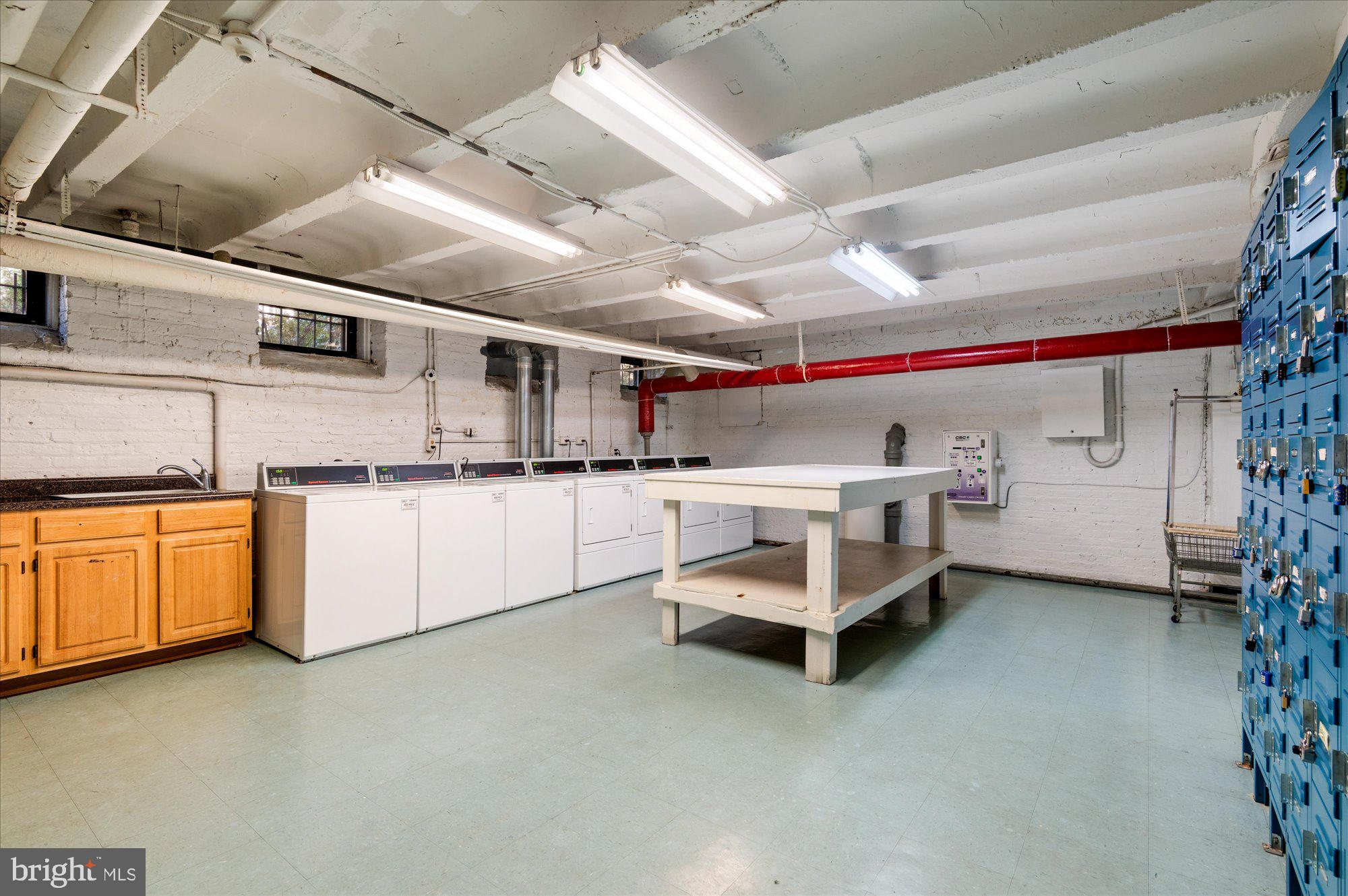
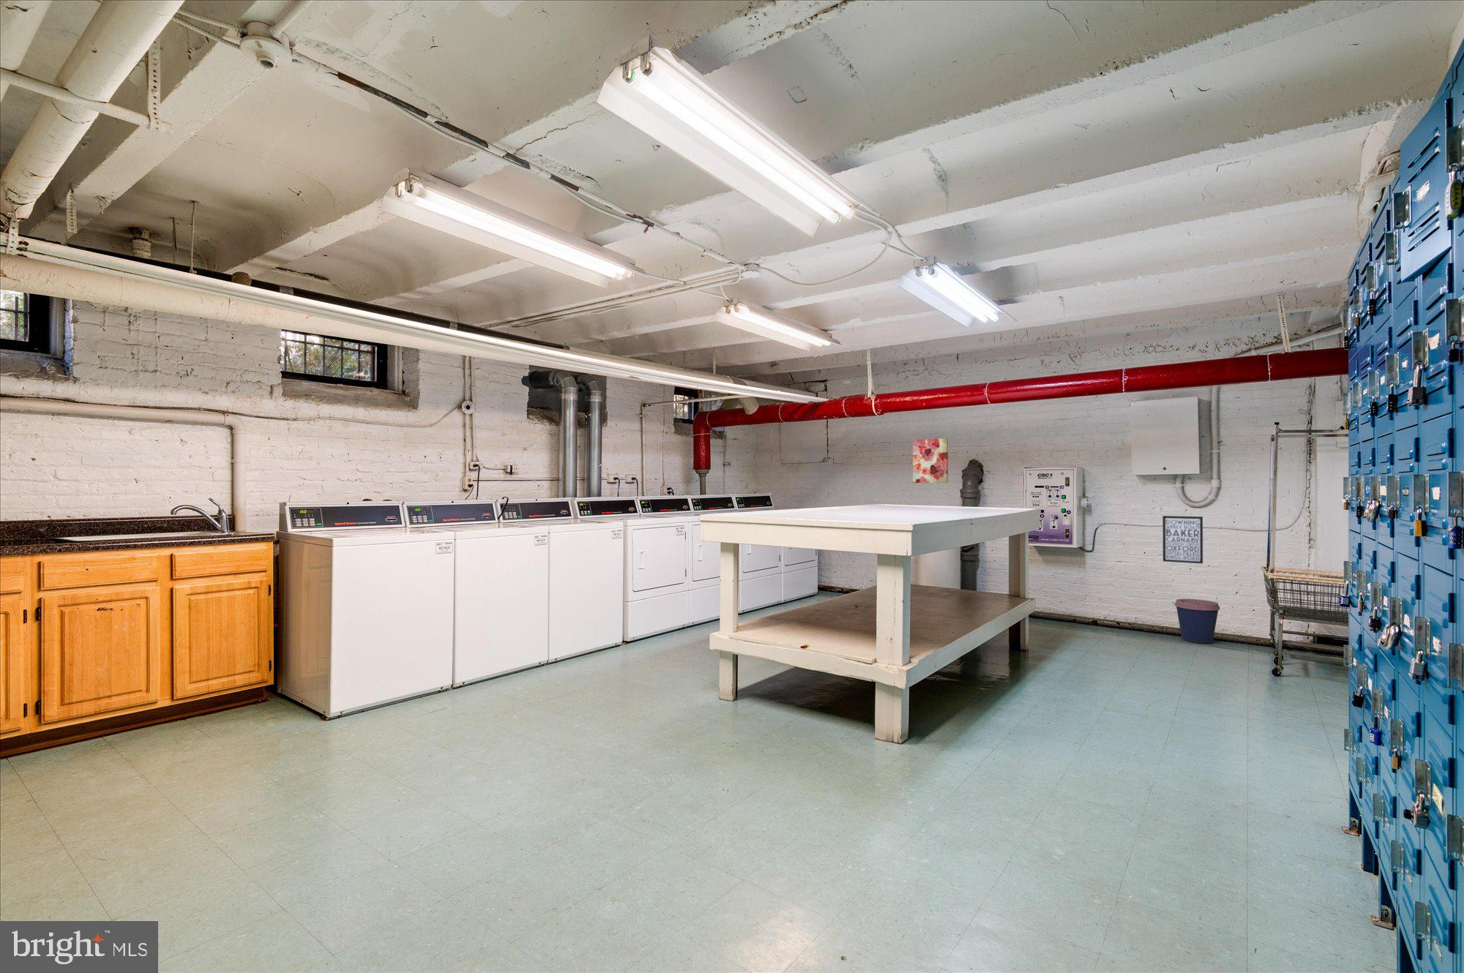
+ wall art (1183, 540)
+ wall art (930, 460)
+ coffee cup (1197, 621)
